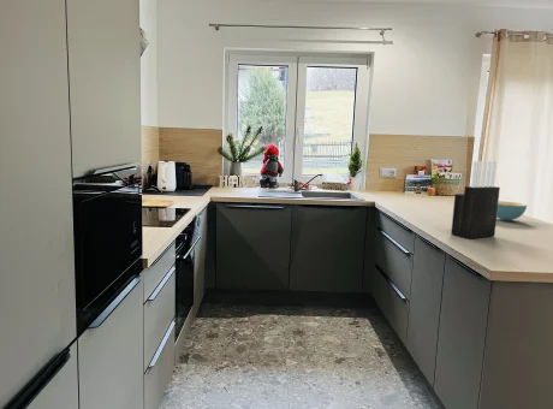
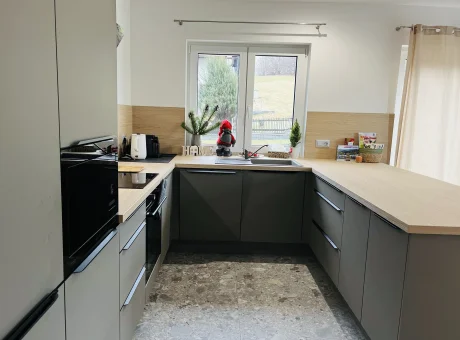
- knife block (474, 197)
- cereal bowl (506, 212)
